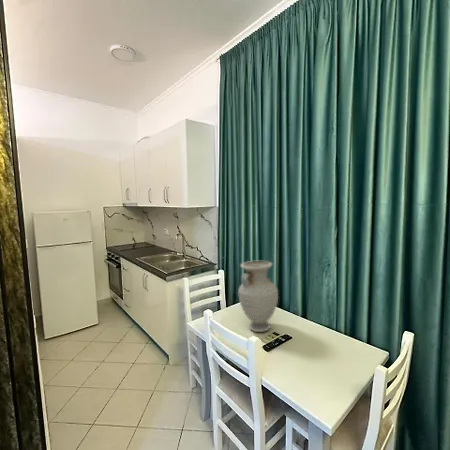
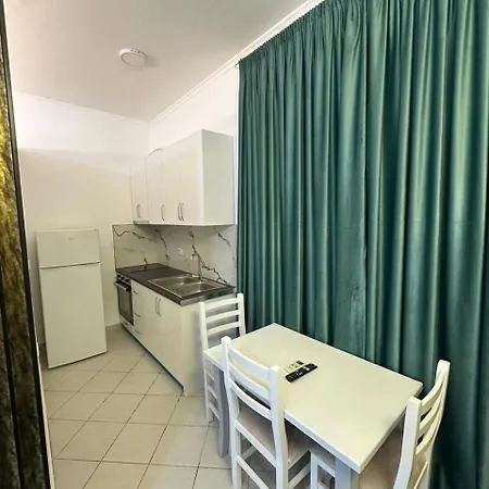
- vase (258, 295)
